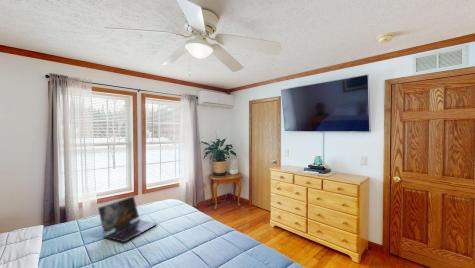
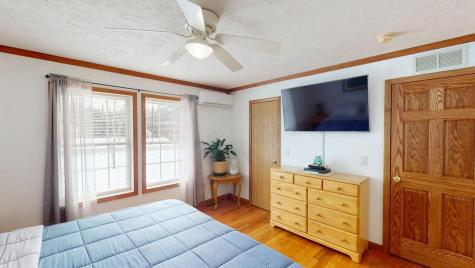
- laptop (129, 216)
